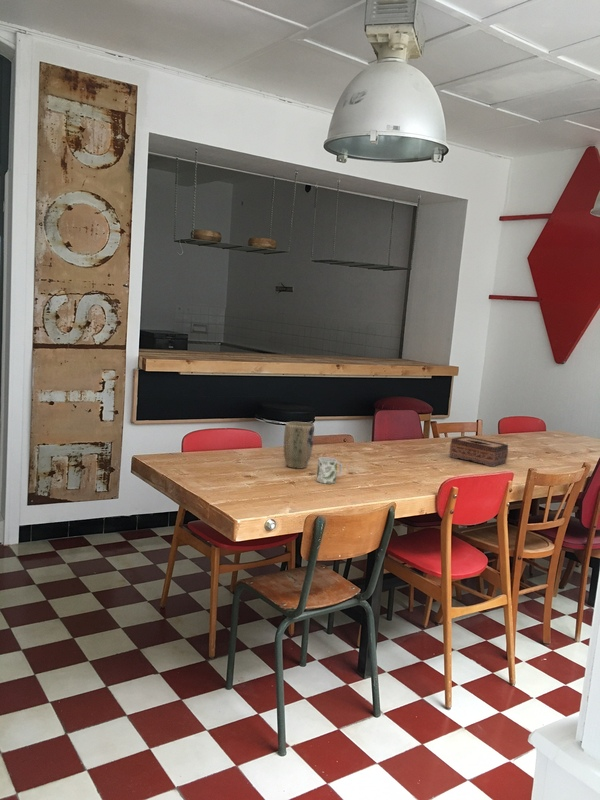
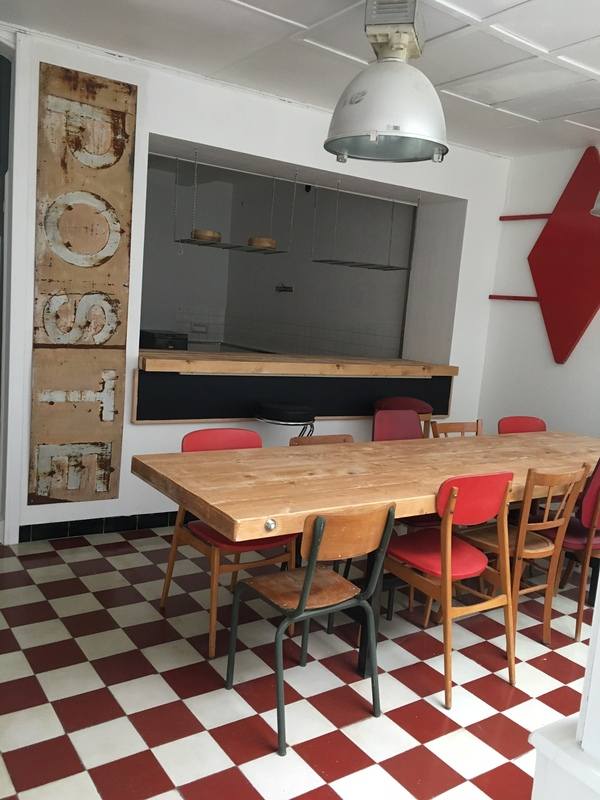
- tissue box (478, 450)
- mug (330, 470)
- plant pot (298, 445)
